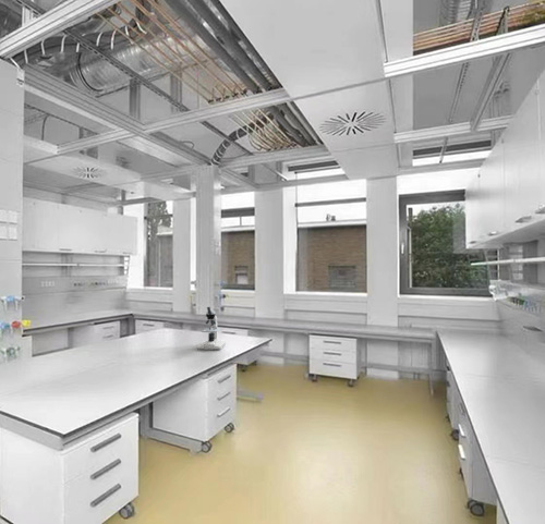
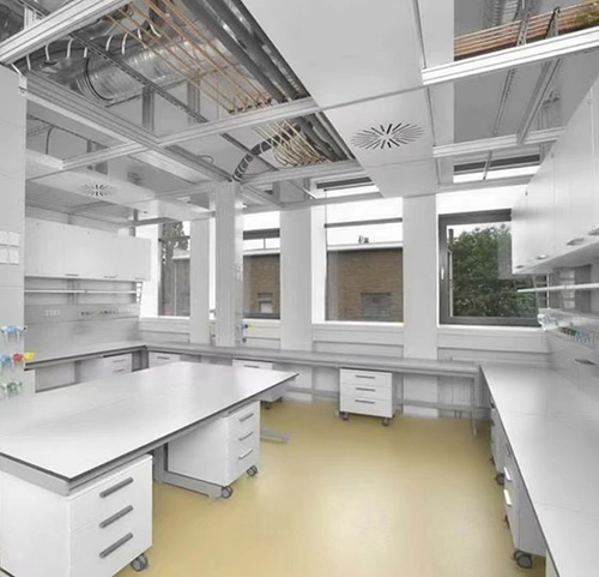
- microscope (211, 326)
